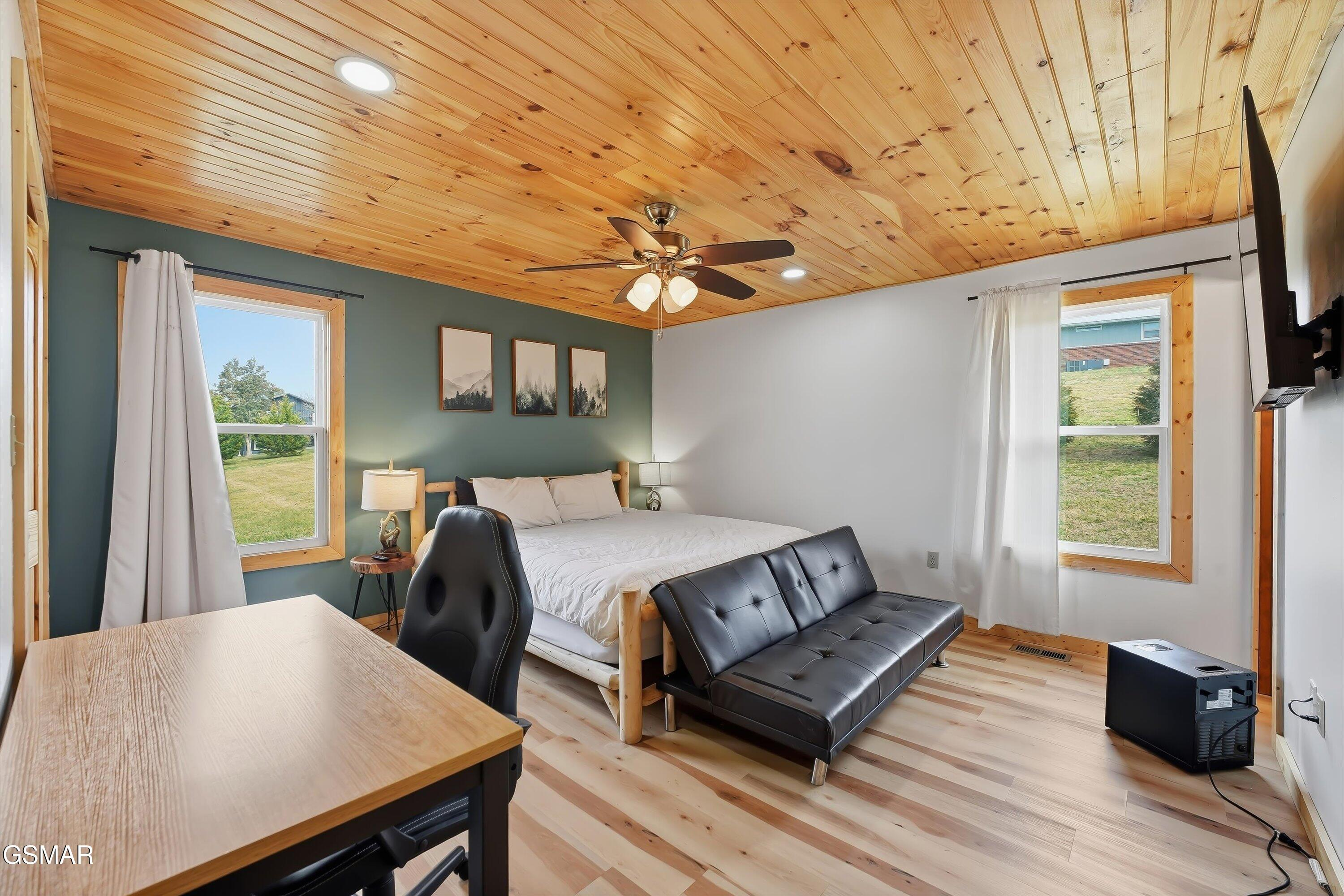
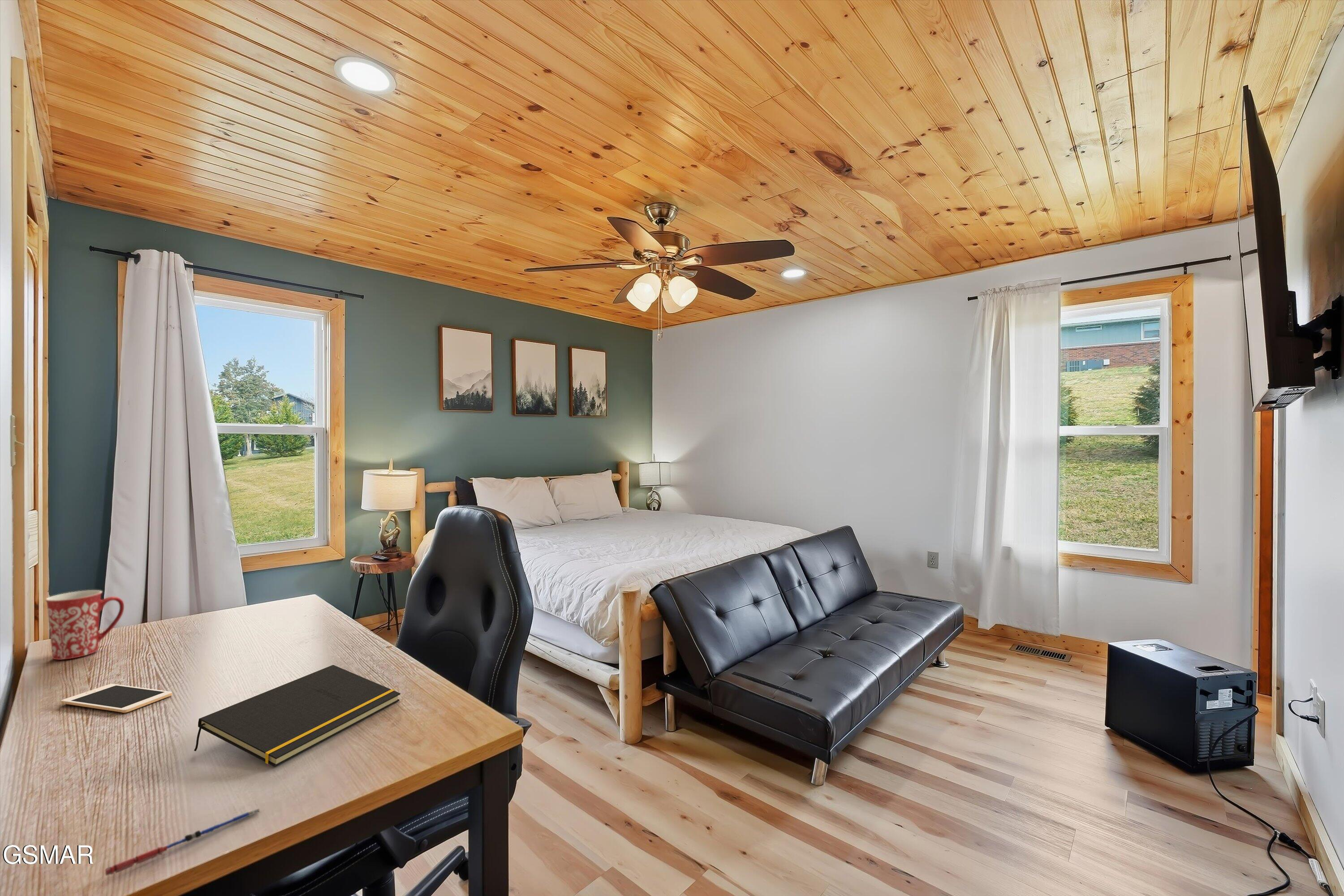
+ notepad (308, 708)
+ cell phone (117, 698)
+ pen (189, 837)
+ mug (86, 623)
